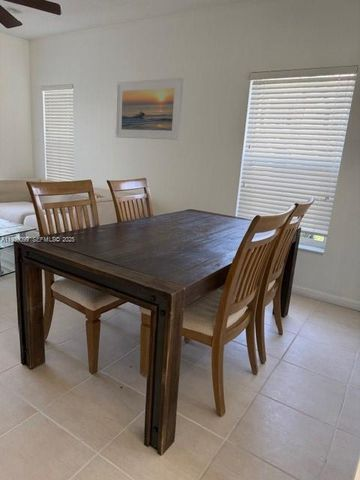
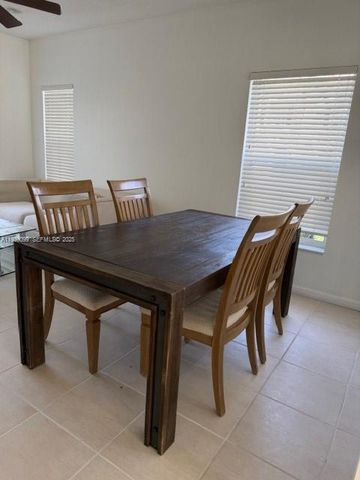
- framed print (146, 110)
